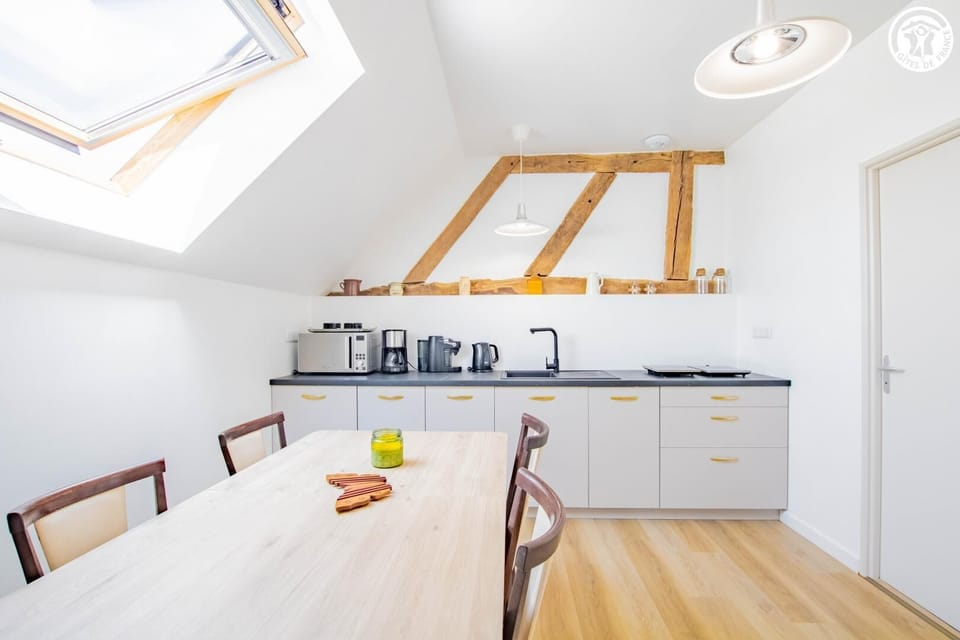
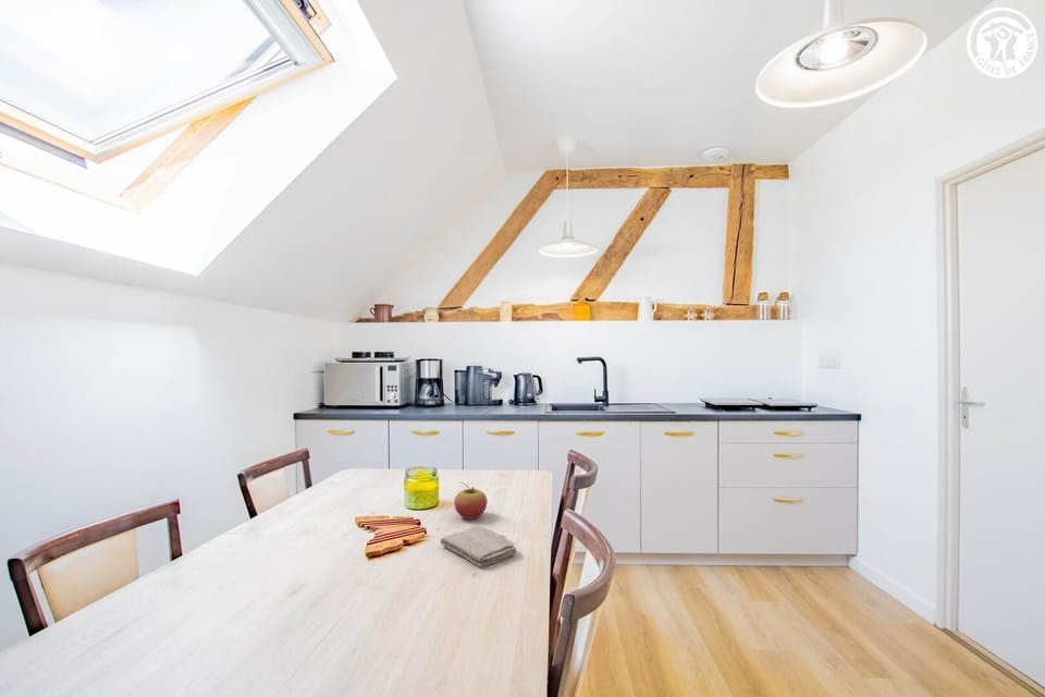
+ fruit (470, 500)
+ washcloth (478, 543)
